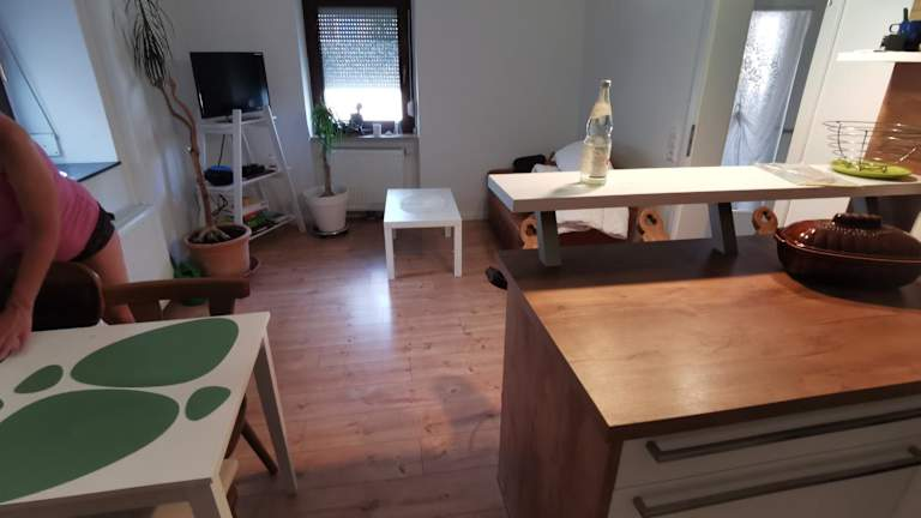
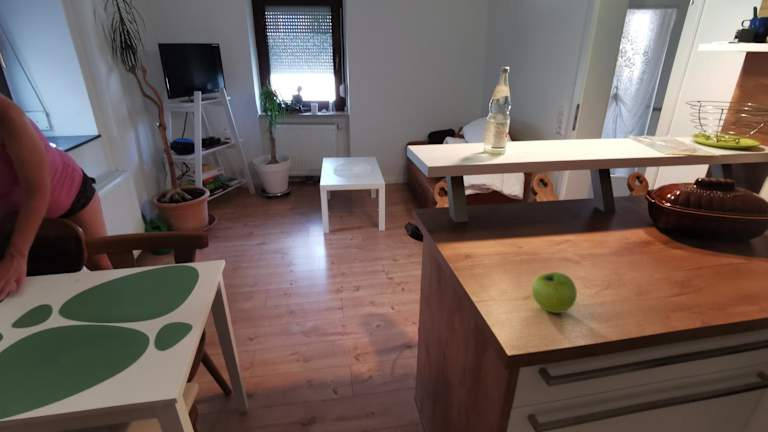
+ fruit (553, 291)
